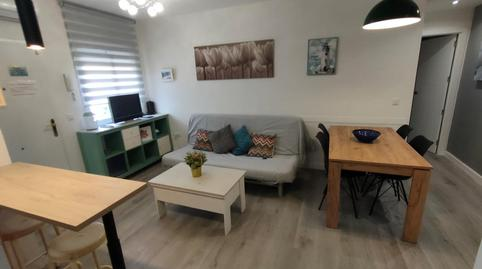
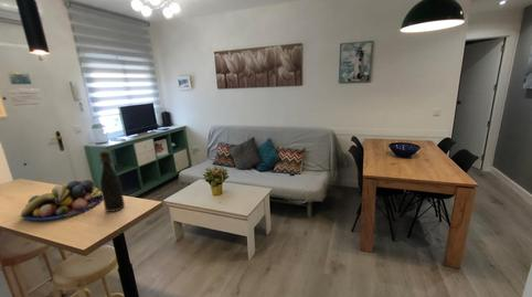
+ bottle (109, 180)
+ fruit bowl (64, 194)
